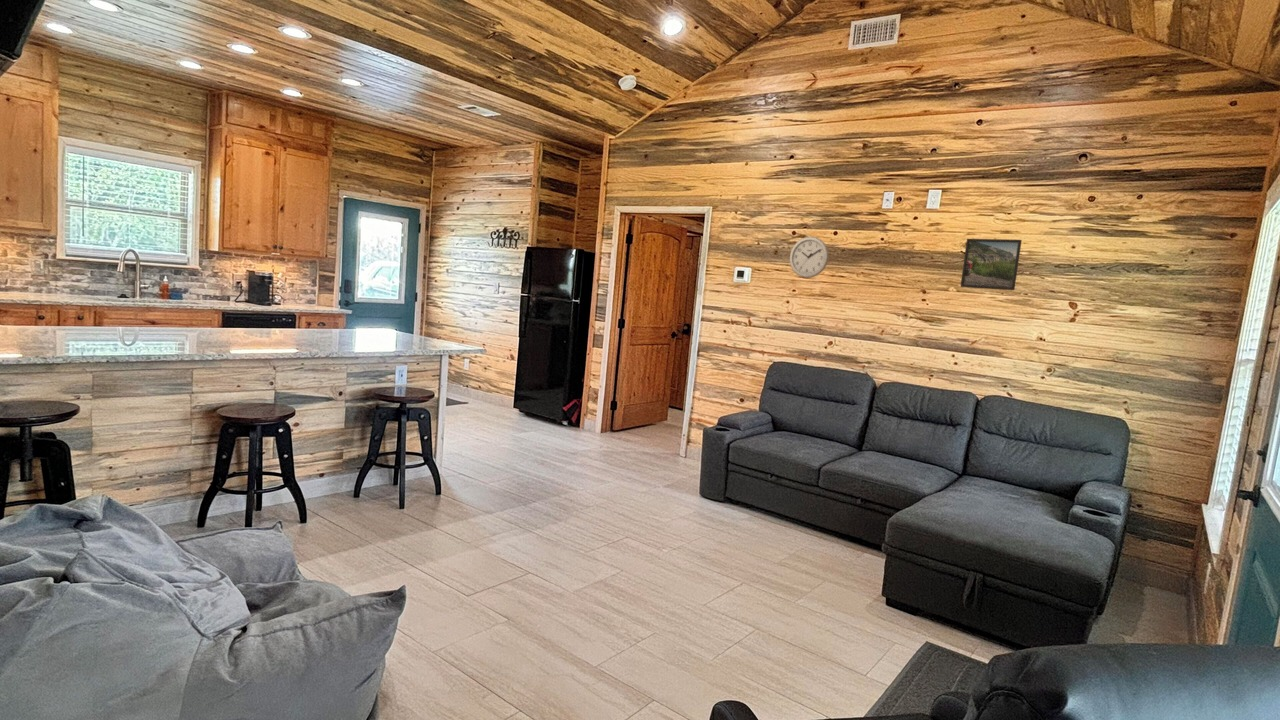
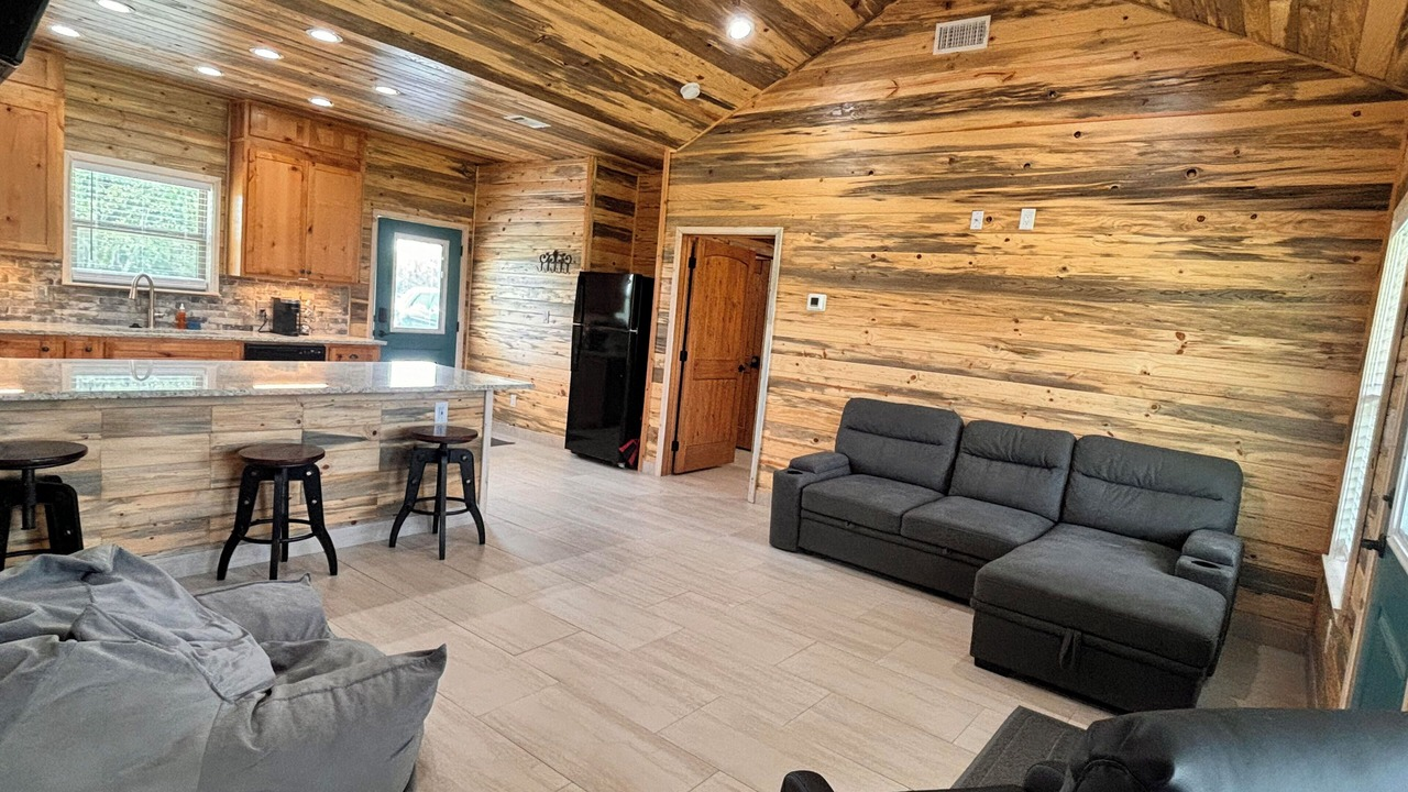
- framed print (990, 264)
- wall clock (808, 257)
